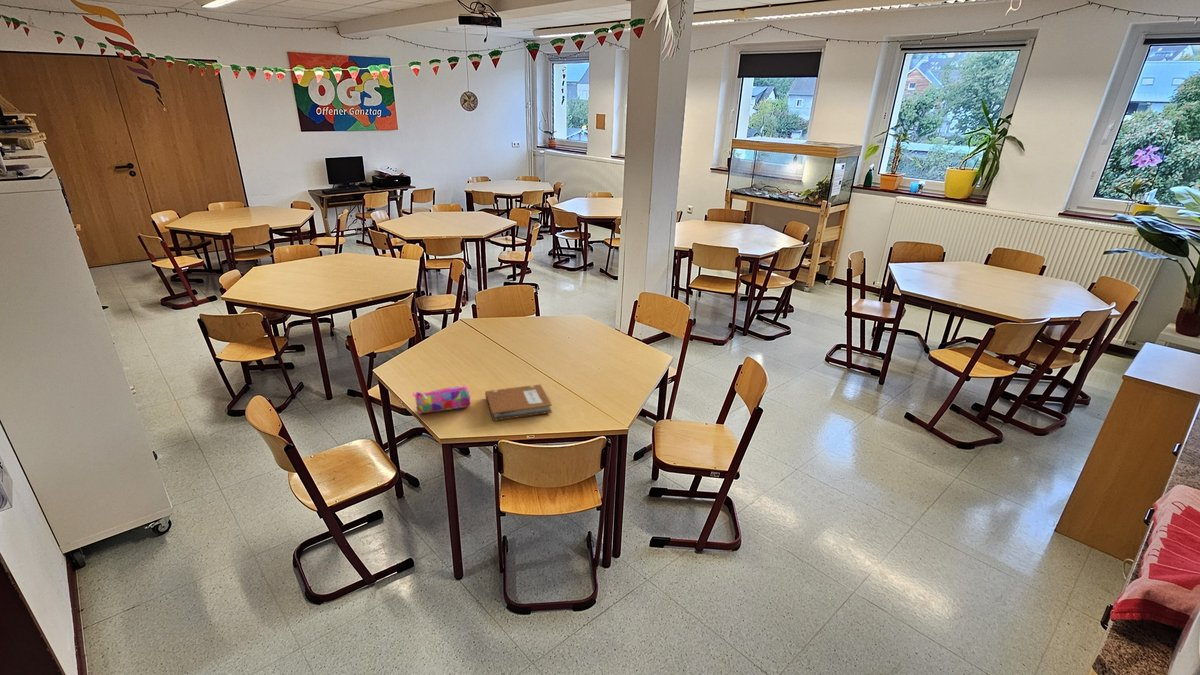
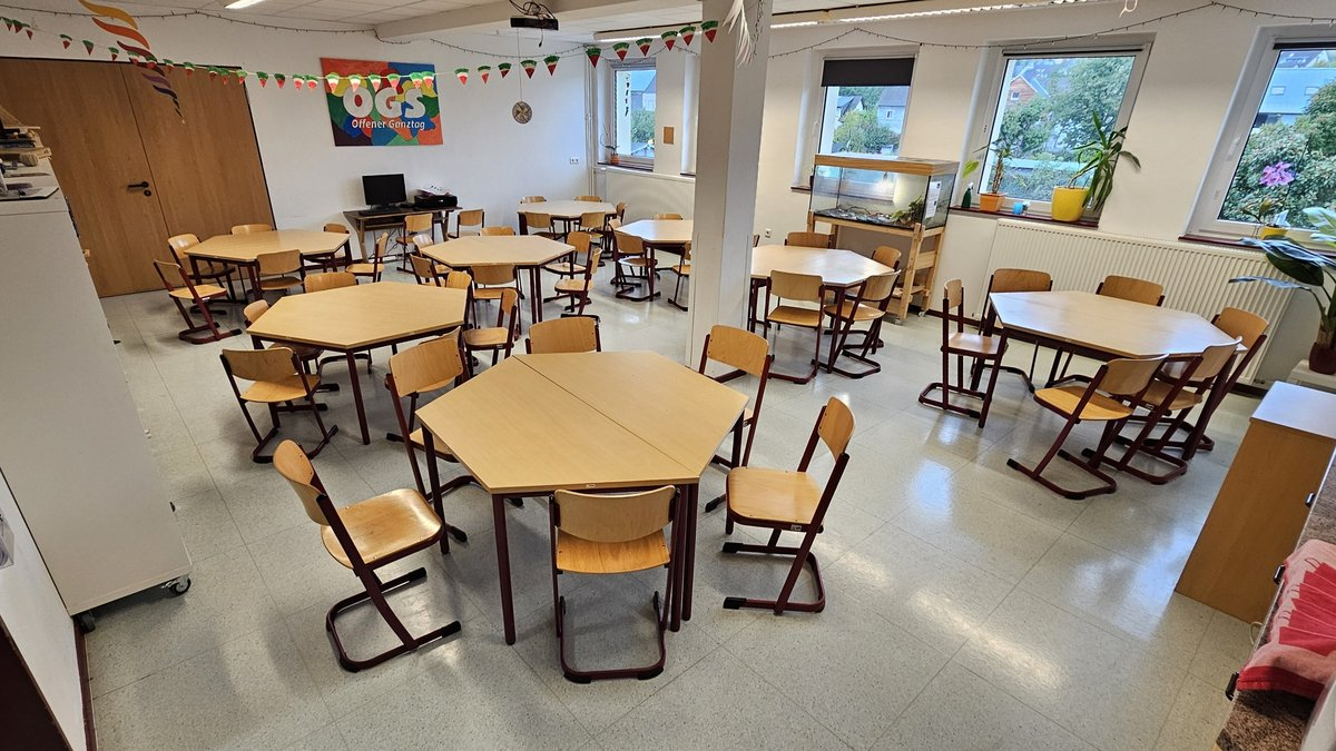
- notebook (519, 400)
- pencil case (442, 399)
